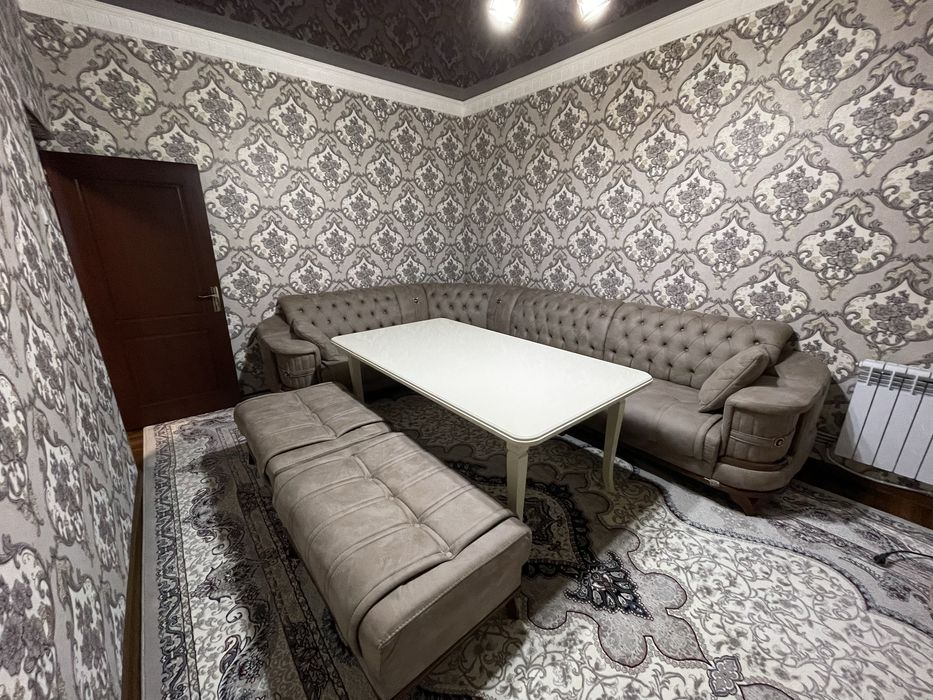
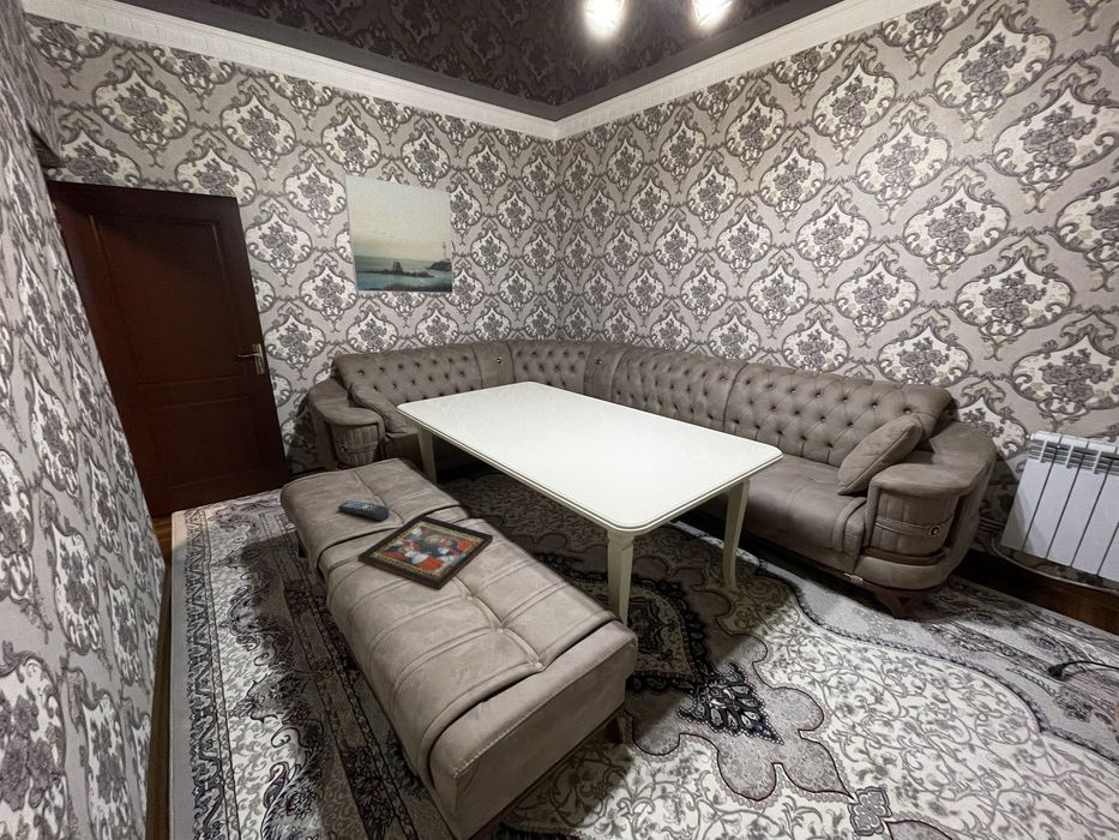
+ decorative tray (428, 547)
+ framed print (403, 239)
+ remote control (363, 509)
